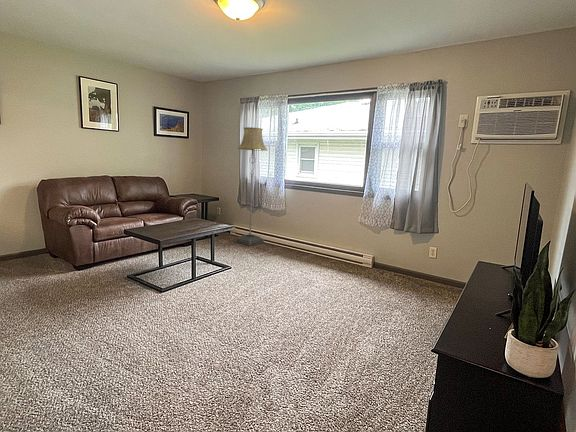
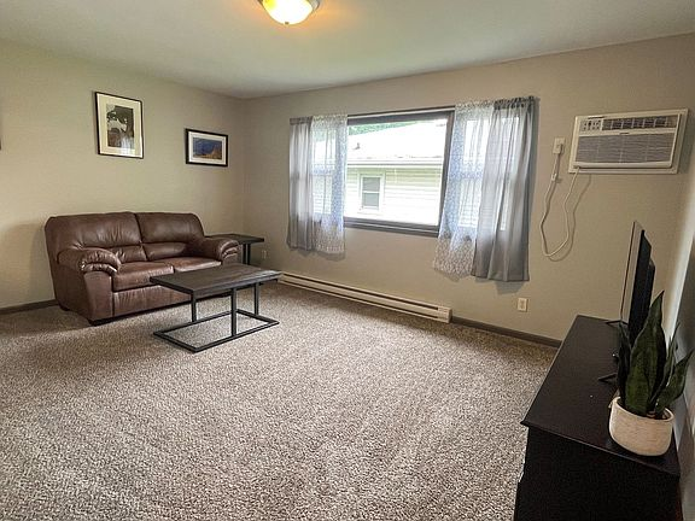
- floor lamp (251, 186)
